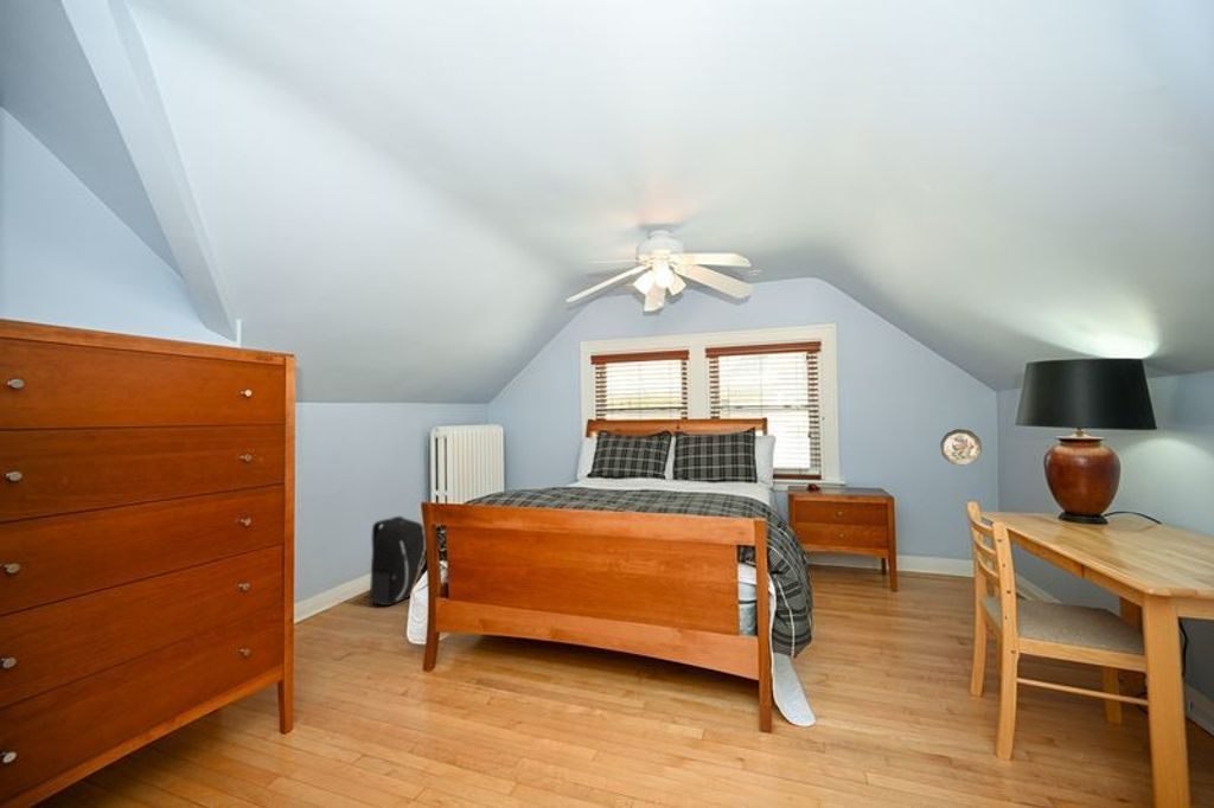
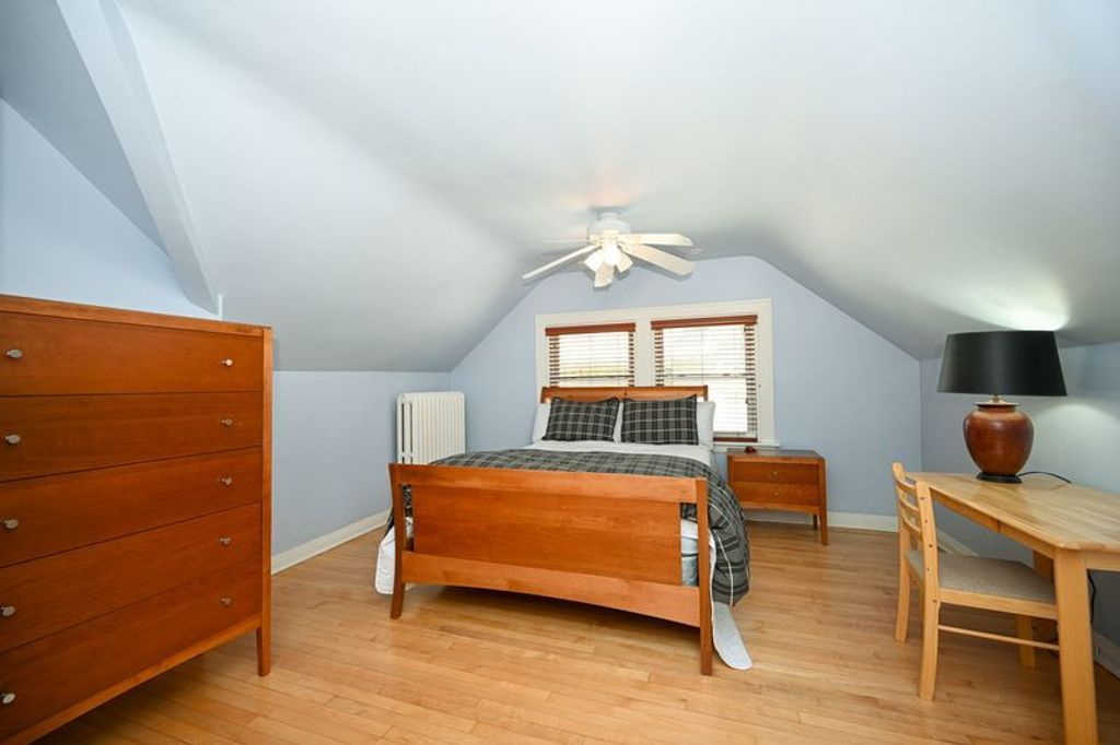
- decorative plate (959, 447)
- backpack (396, 557)
